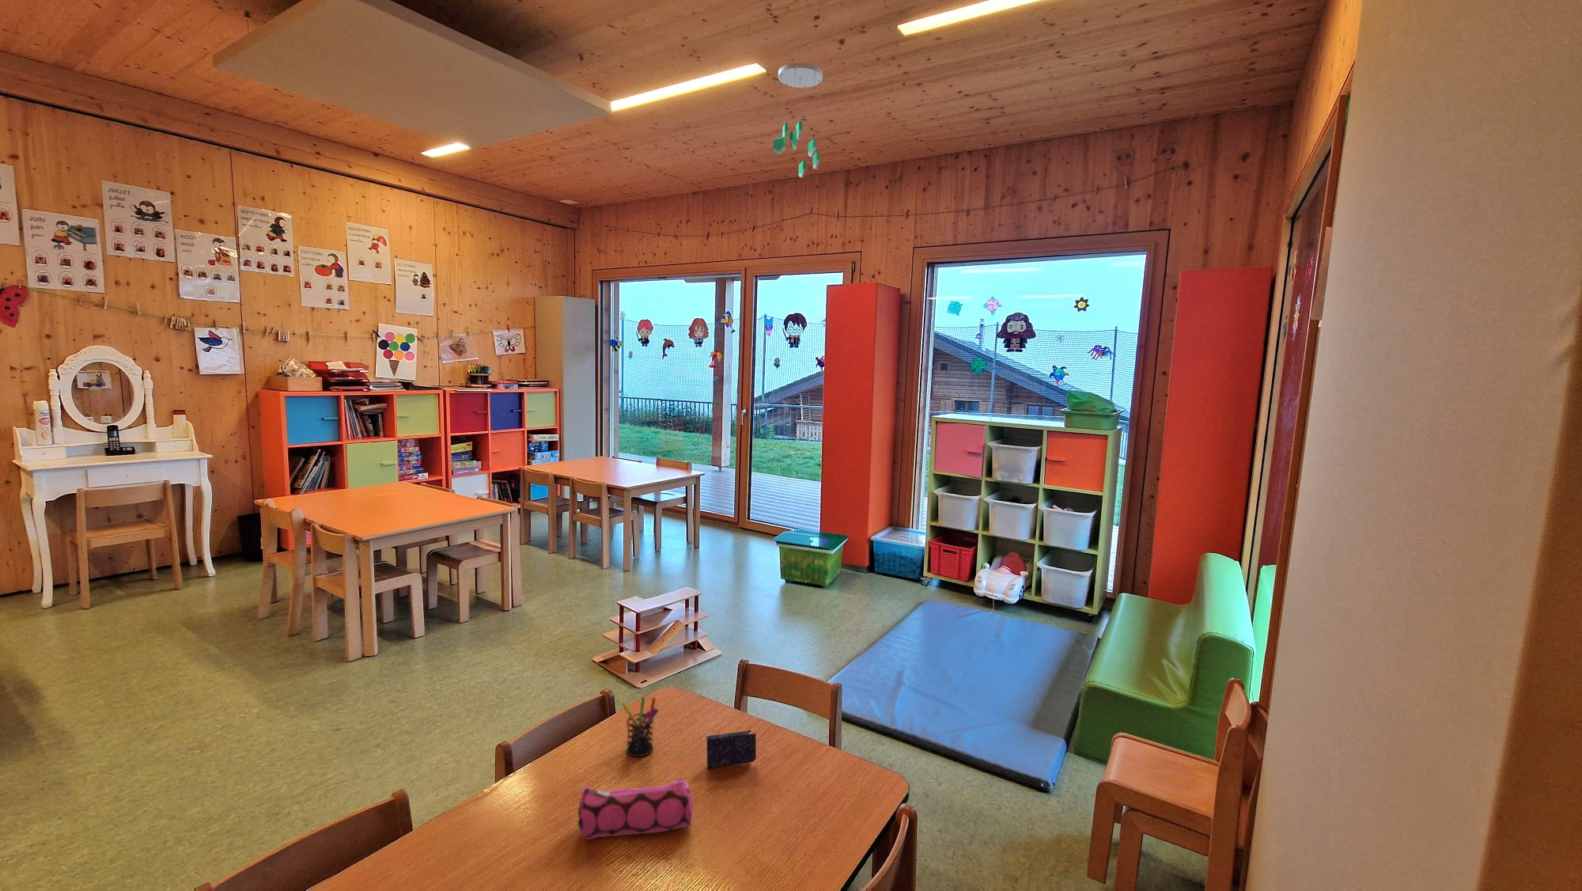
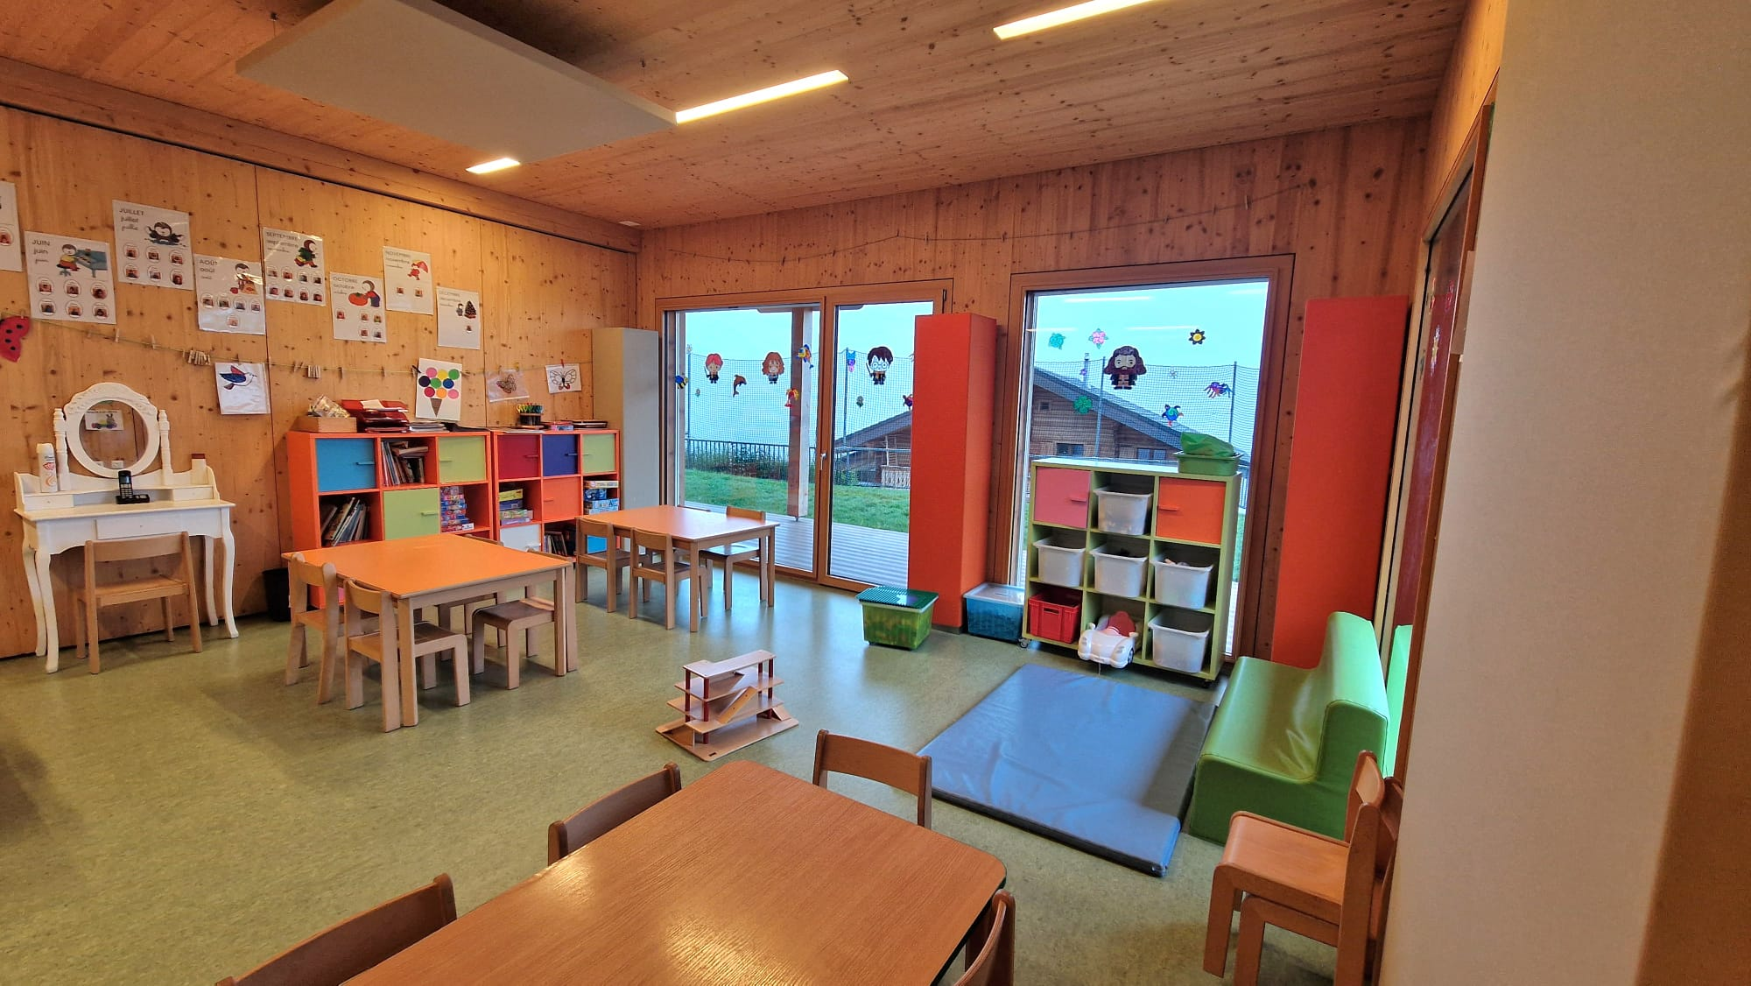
- ceiling mobile (799, 123)
- crayon box (731, 748)
- pen holder (641, 721)
- pencil case (636, 805)
